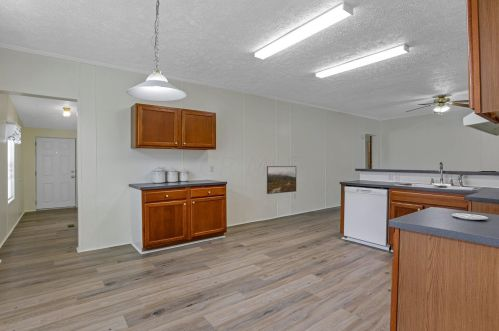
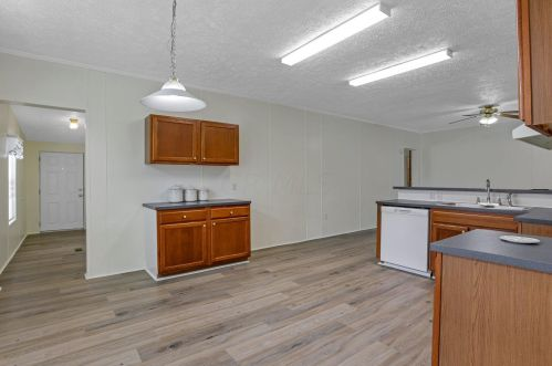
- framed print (282, 179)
